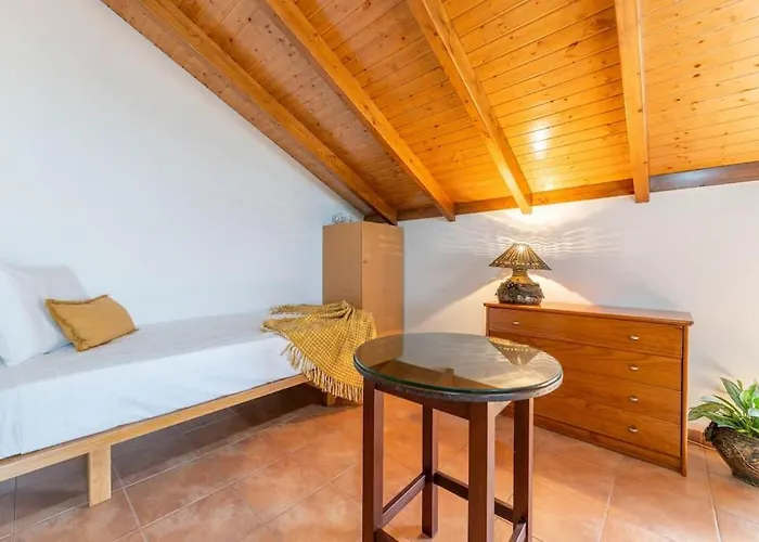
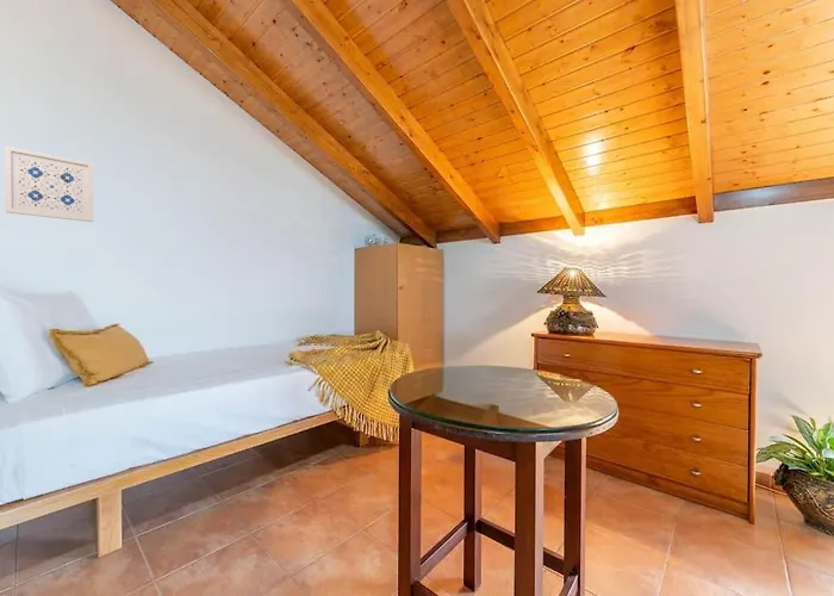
+ wall art (51, 186)
